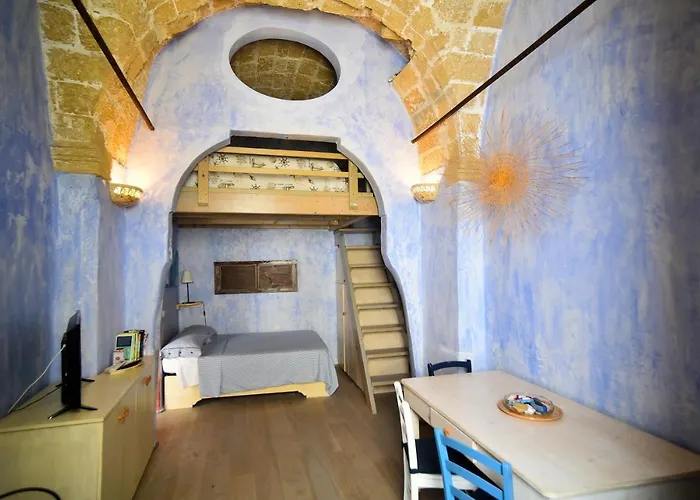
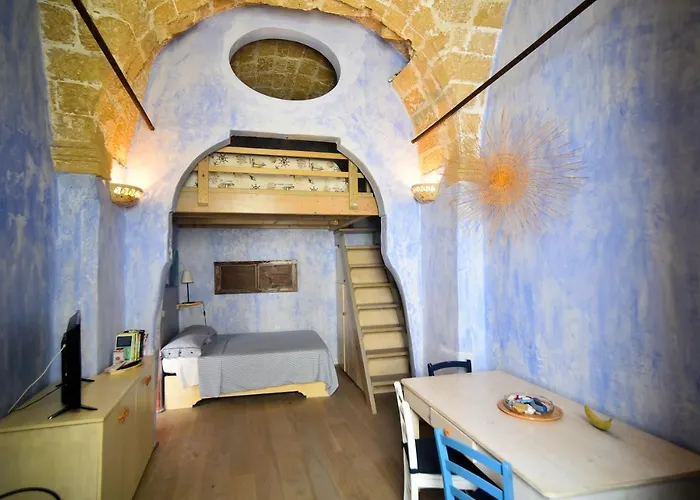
+ banana (598, 419)
